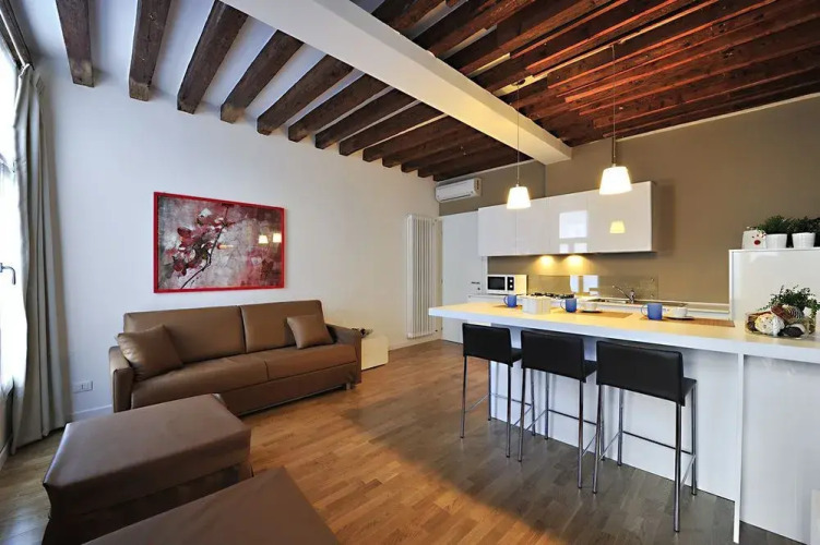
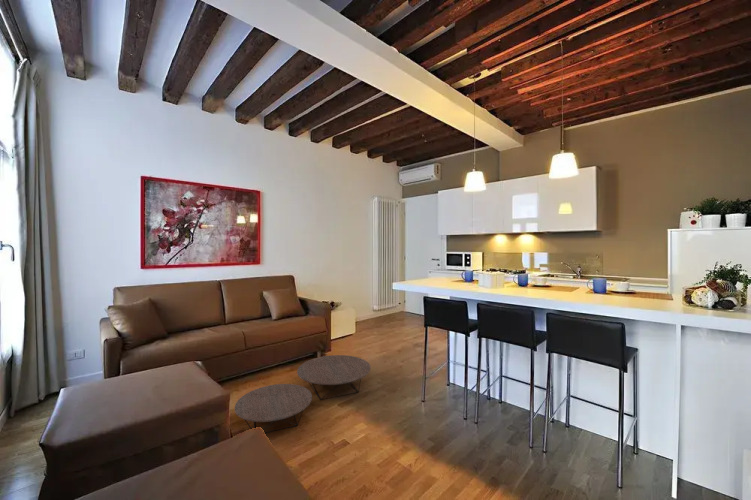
+ coffee table (308, 390)
